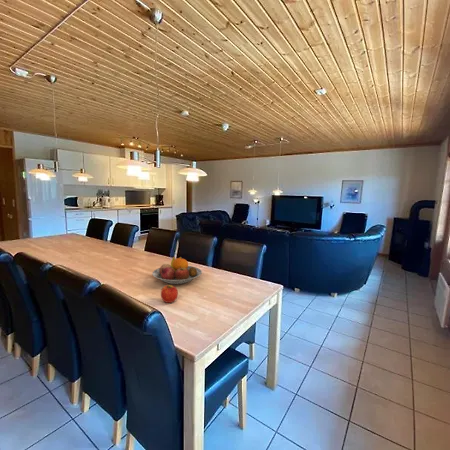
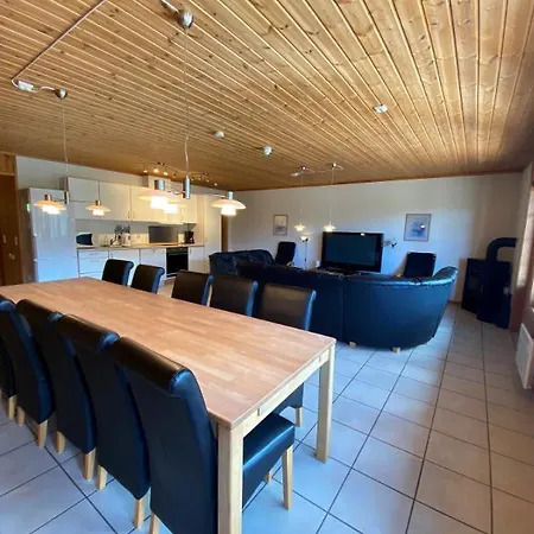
- fruit bowl (177, 270)
- apple (169, 292)
